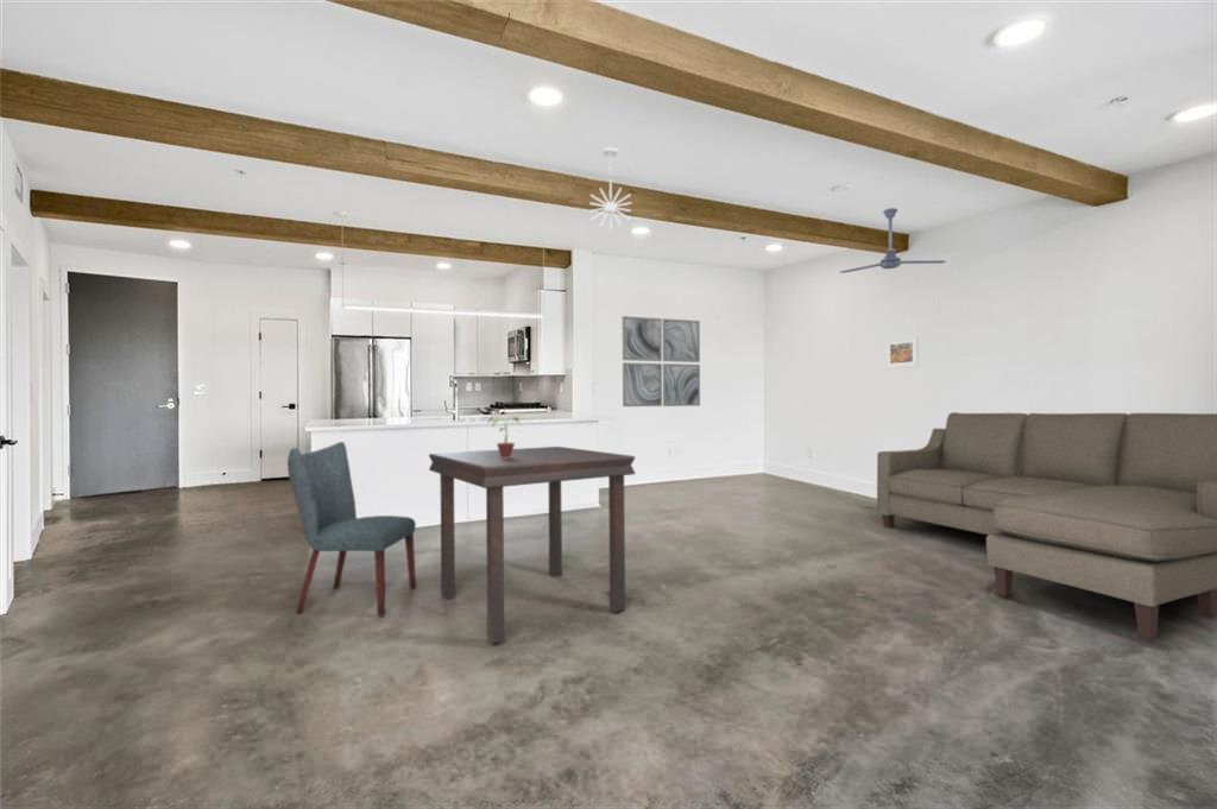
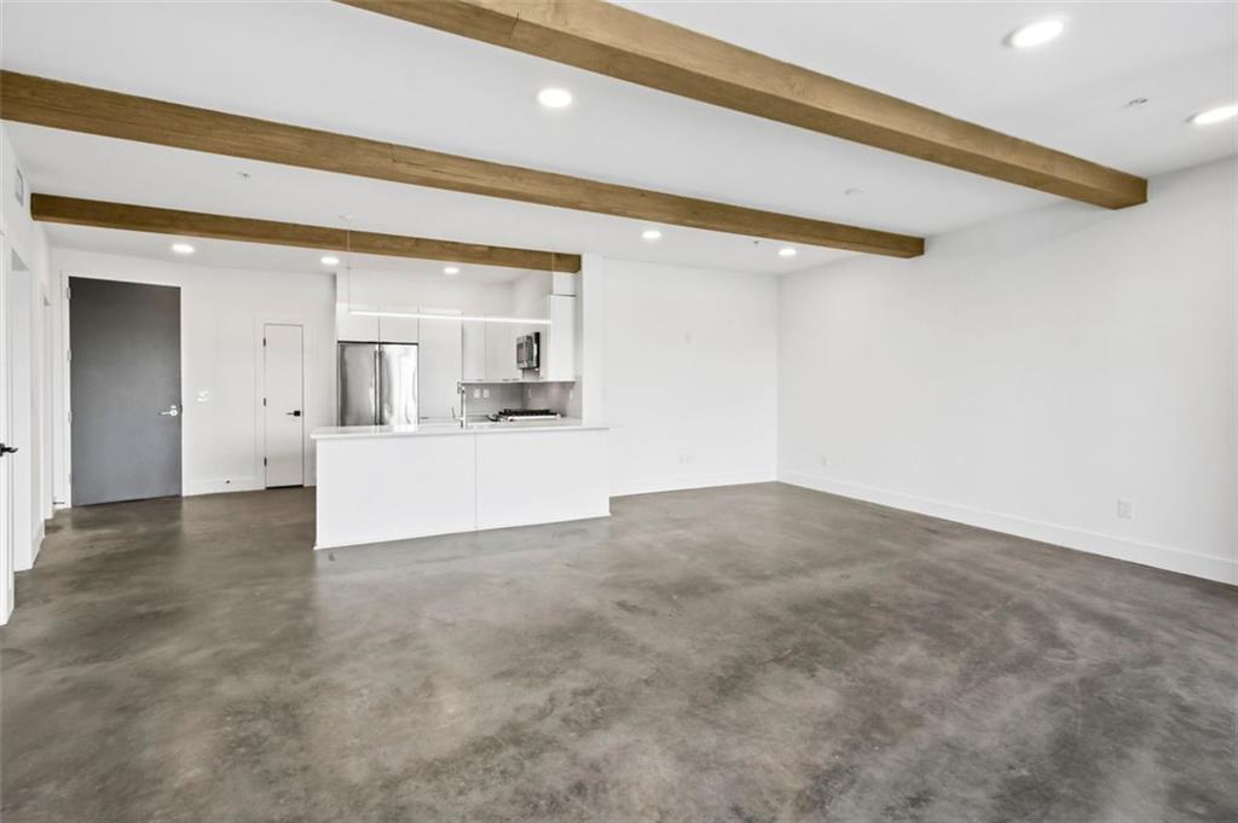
- dining table (549, 529)
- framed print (901, 353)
- ceiling fan (890, 235)
- pendant light (610, 189)
- chair (348, 522)
- wall art (661, 364)
- sofa (1020, 487)
- potted plant (505, 436)
